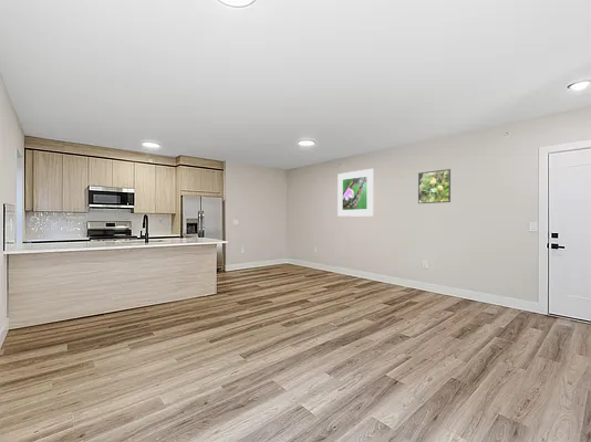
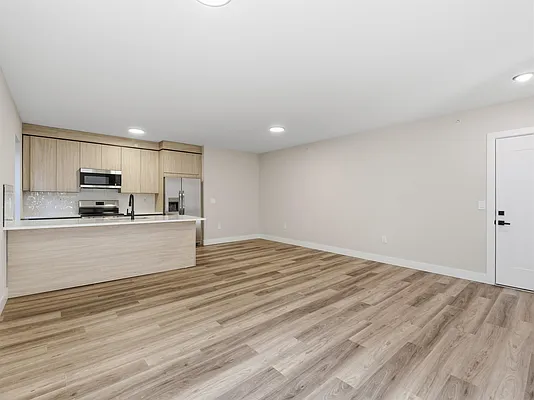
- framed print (433, 187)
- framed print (354, 193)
